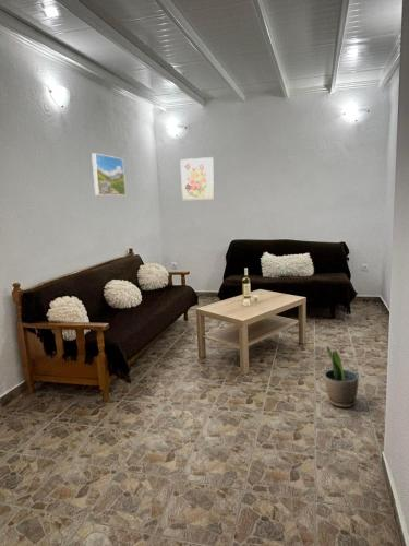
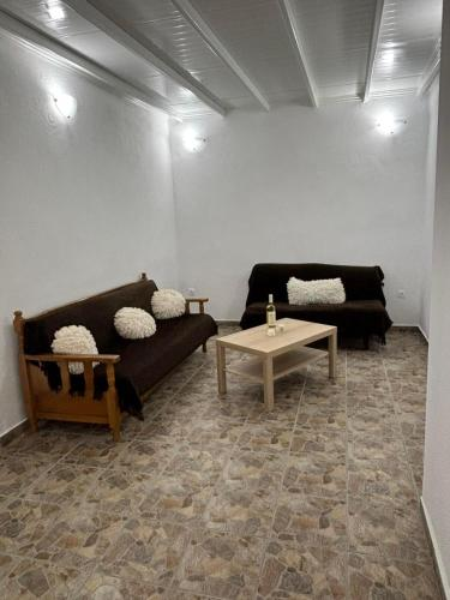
- wall art (196, 179)
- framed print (109, 176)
- potted plant (340, 373)
